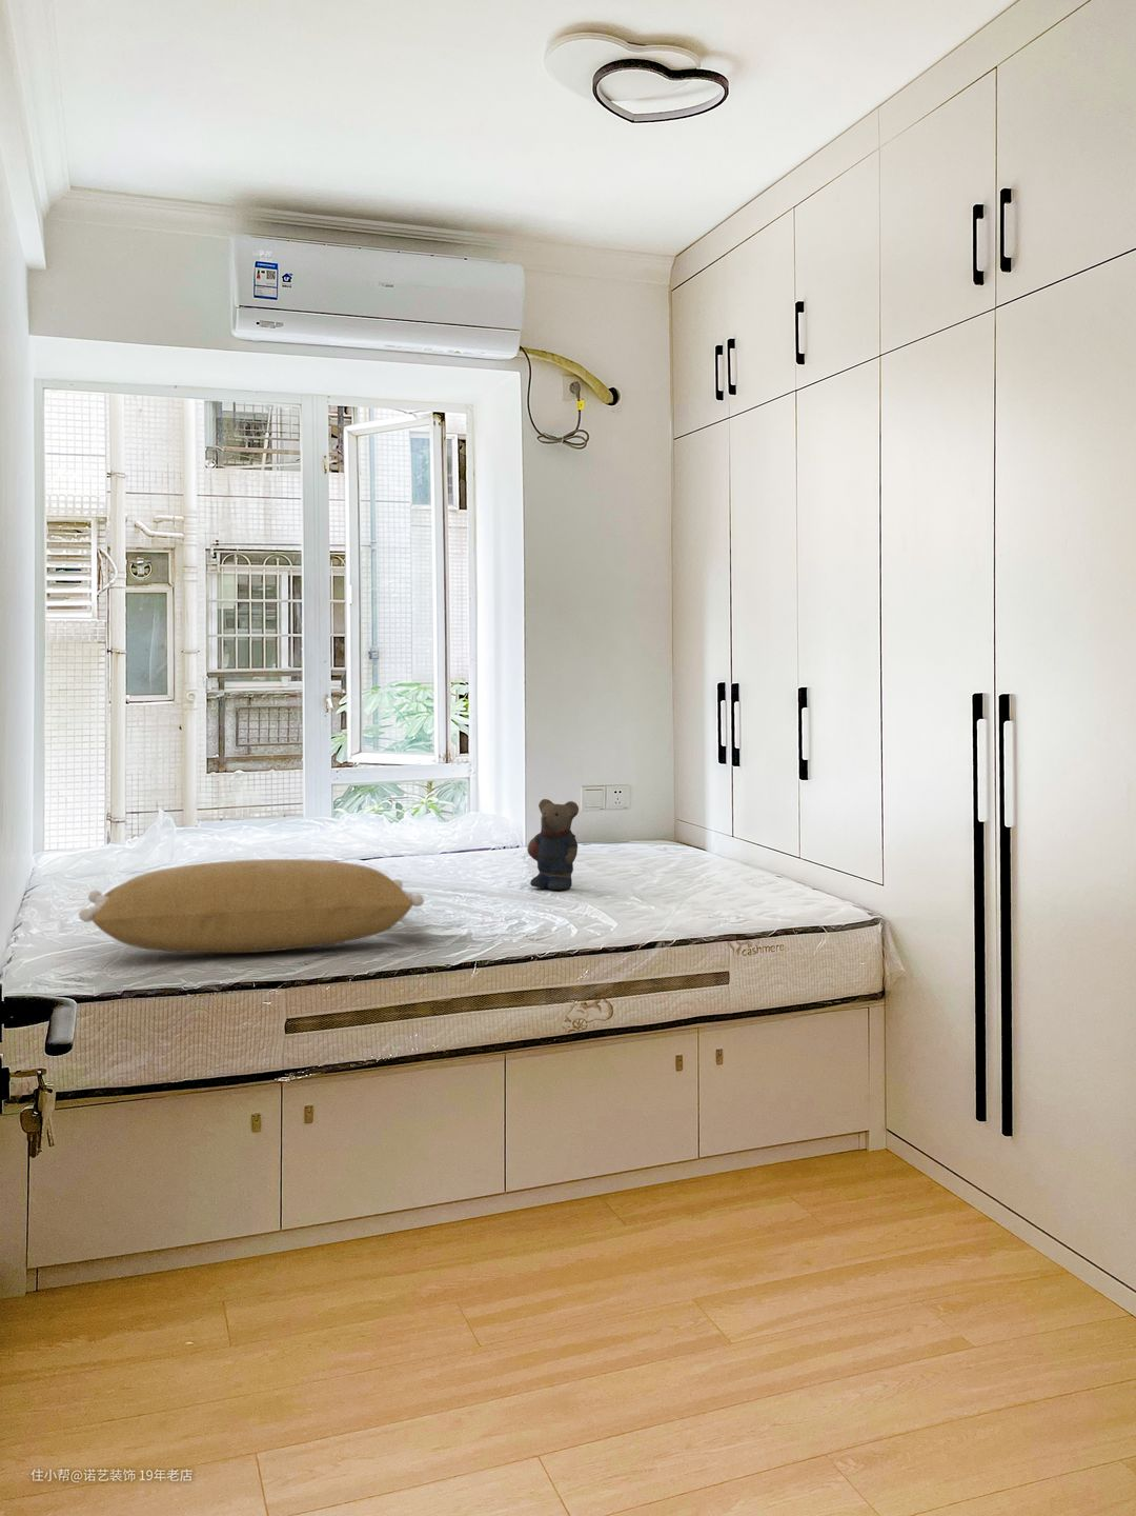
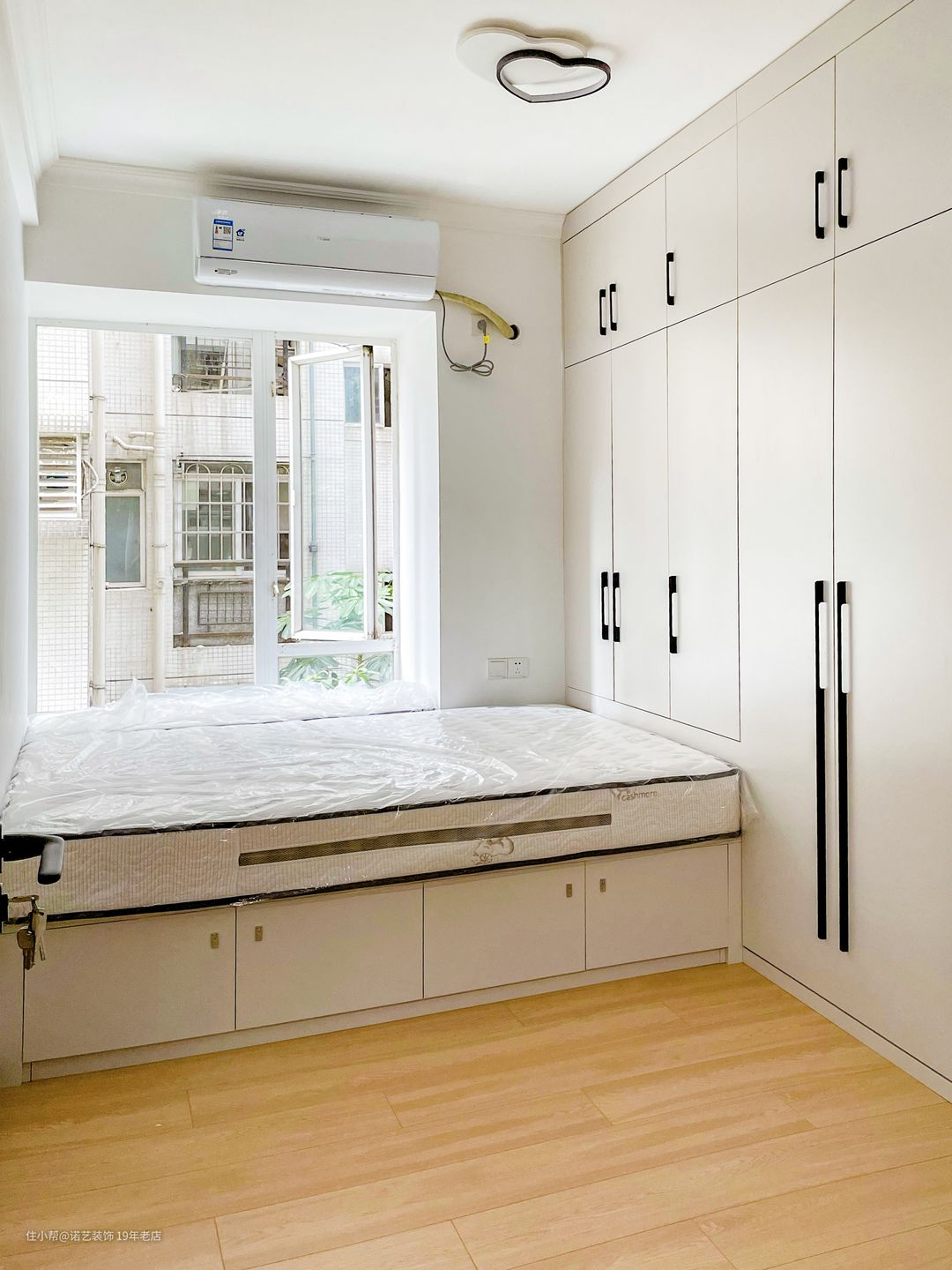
- teddy bear (554, 843)
- pillow (254, 904)
